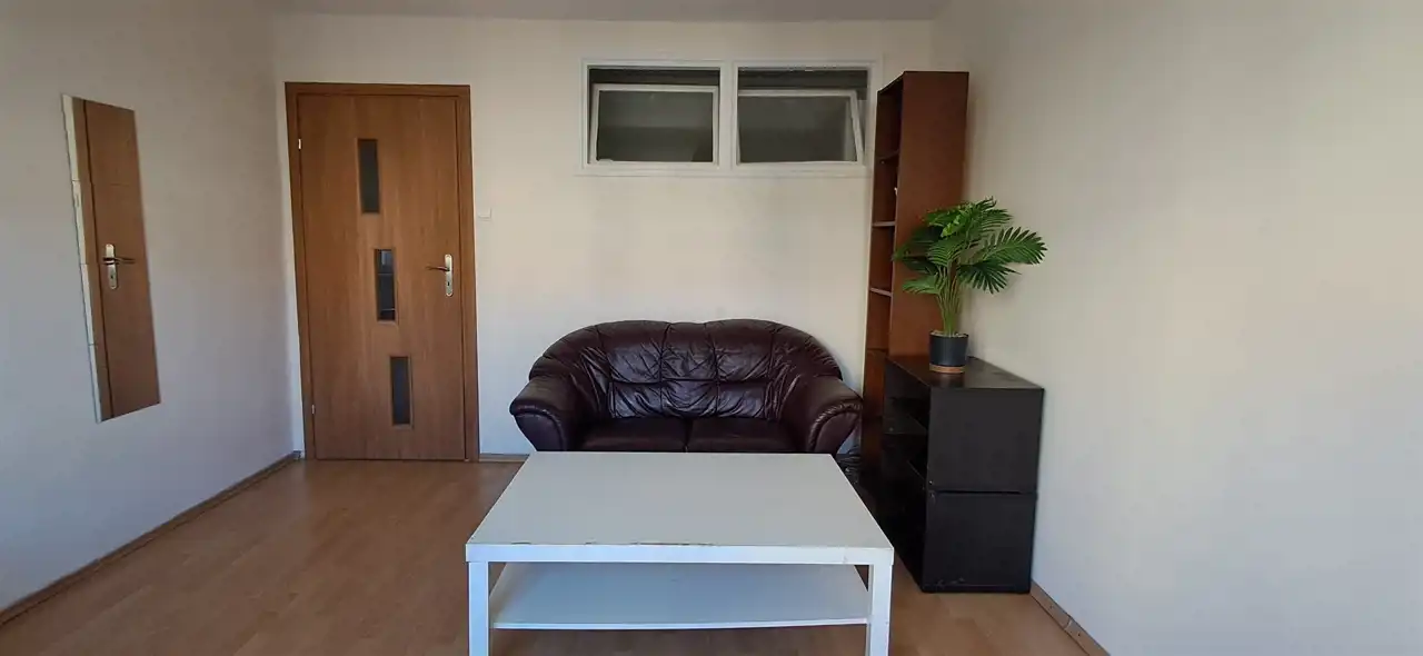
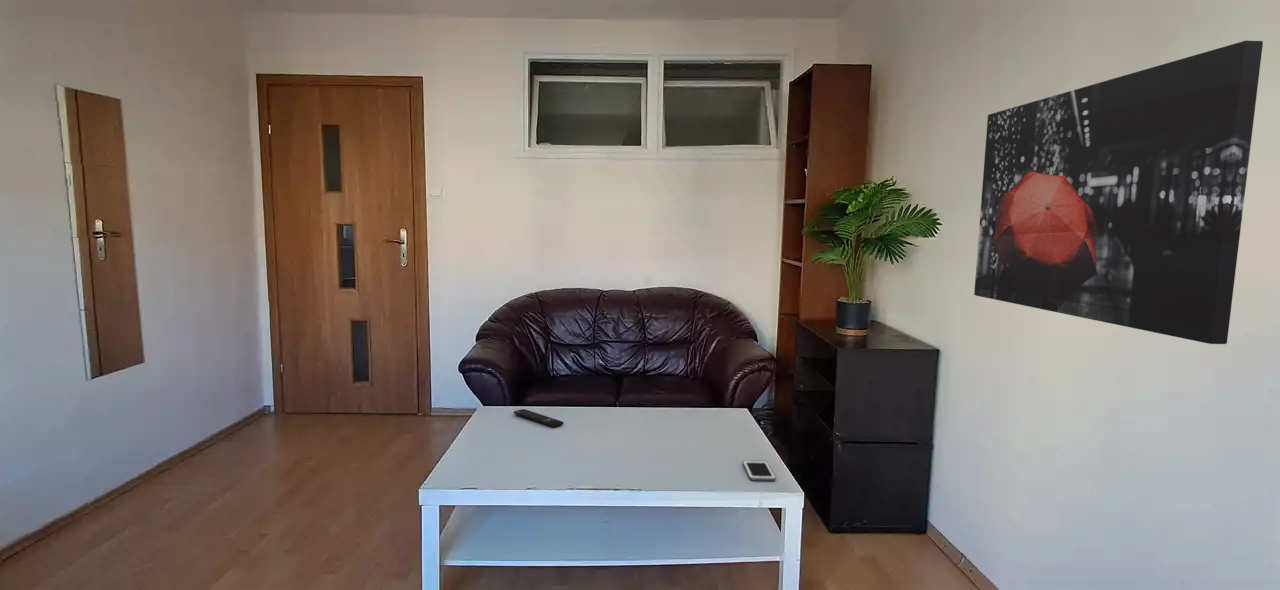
+ wall art (1079, 202)
+ cell phone (758, 470)
+ remote control (537, 418)
